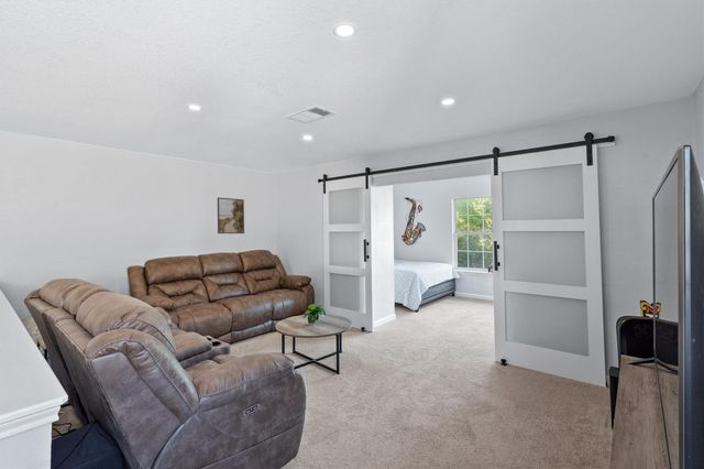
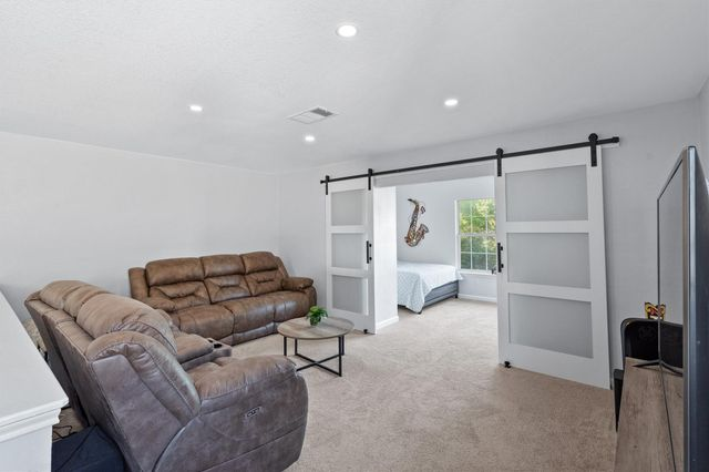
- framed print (231, 216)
